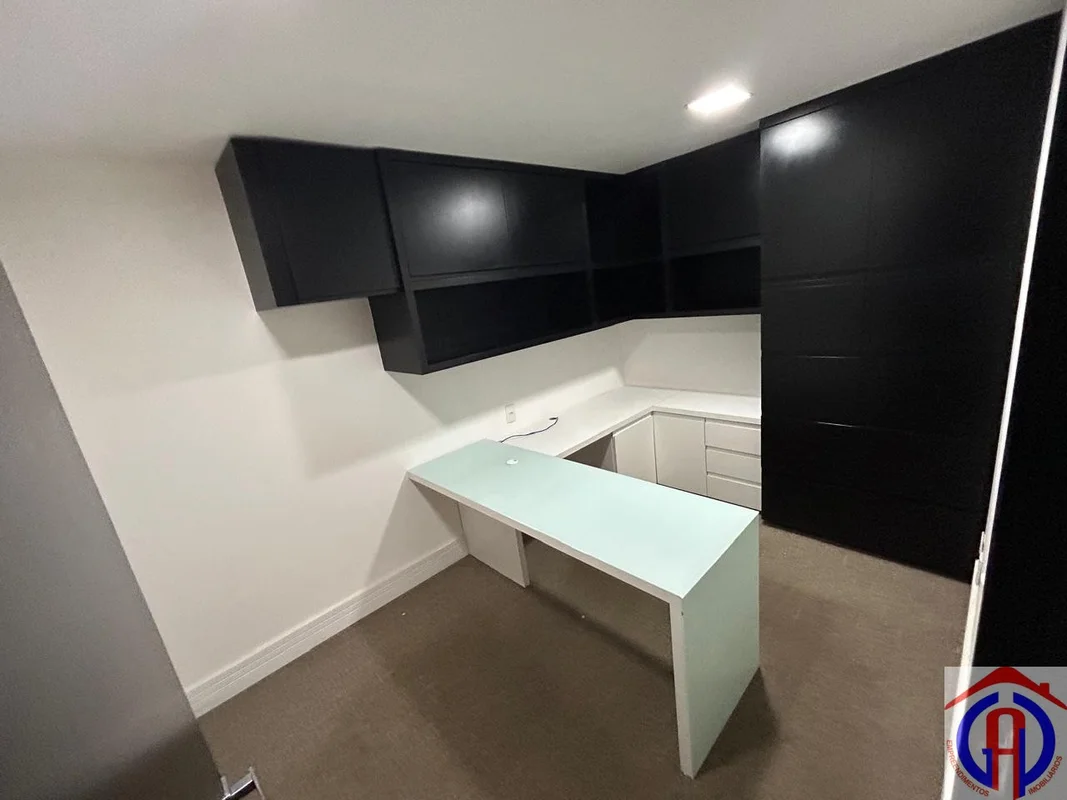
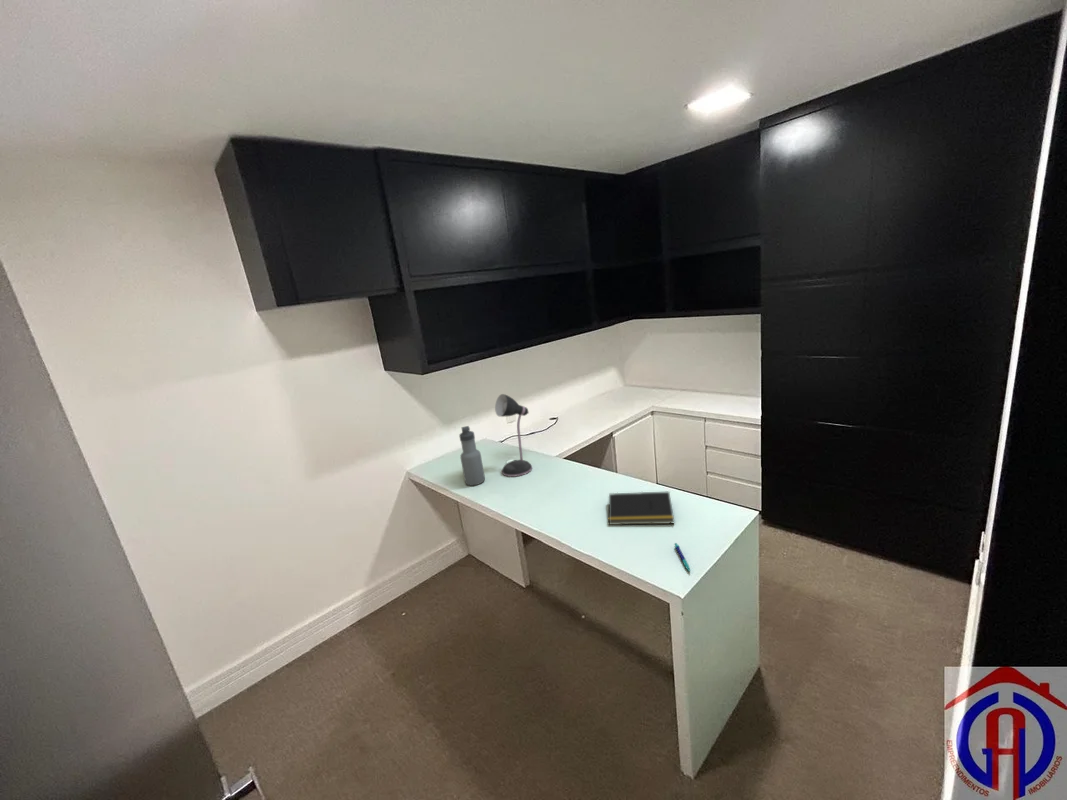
+ water bottle (470, 454)
+ notepad (639, 507)
+ pen (682, 557)
+ desk lamp (517, 431)
